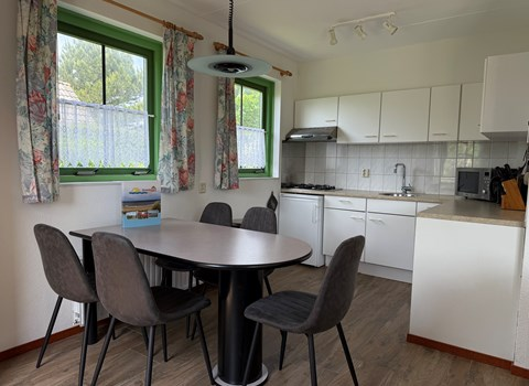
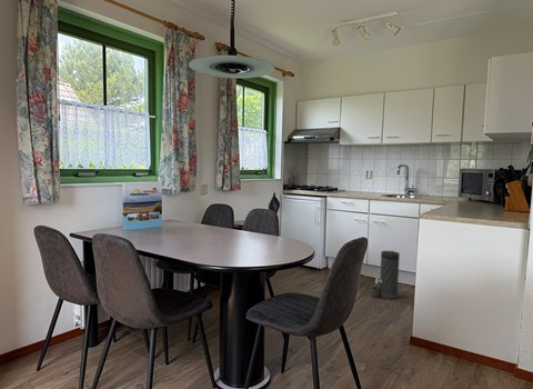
+ canister (385, 272)
